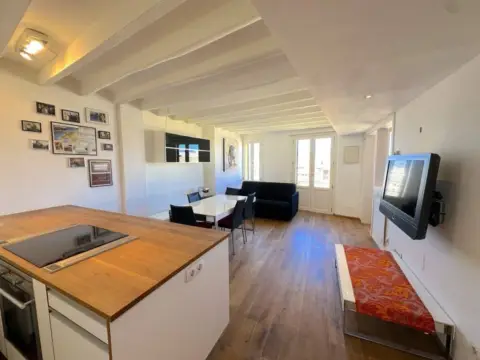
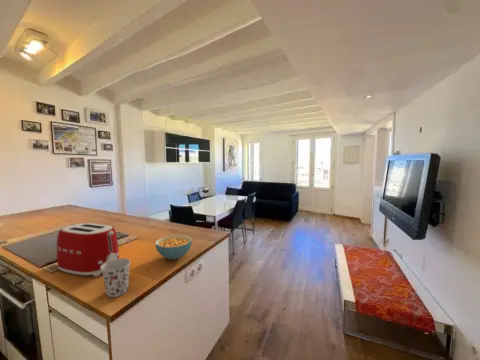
+ cereal bowl (174, 248)
+ cup (116, 277)
+ toaster (89, 247)
